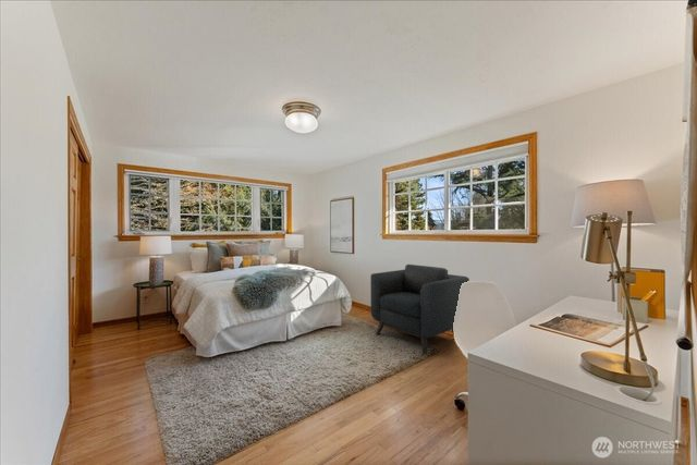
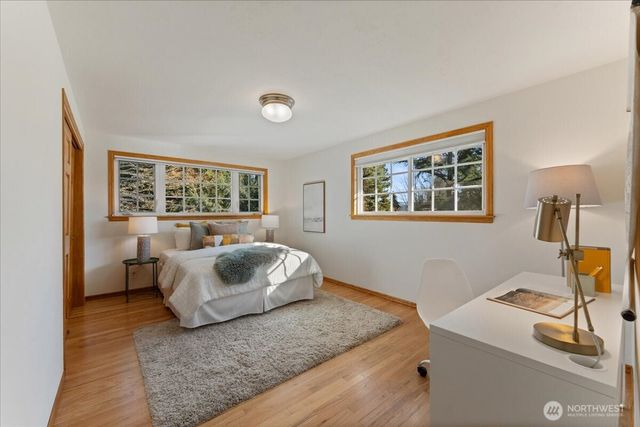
- armchair (416, 301)
